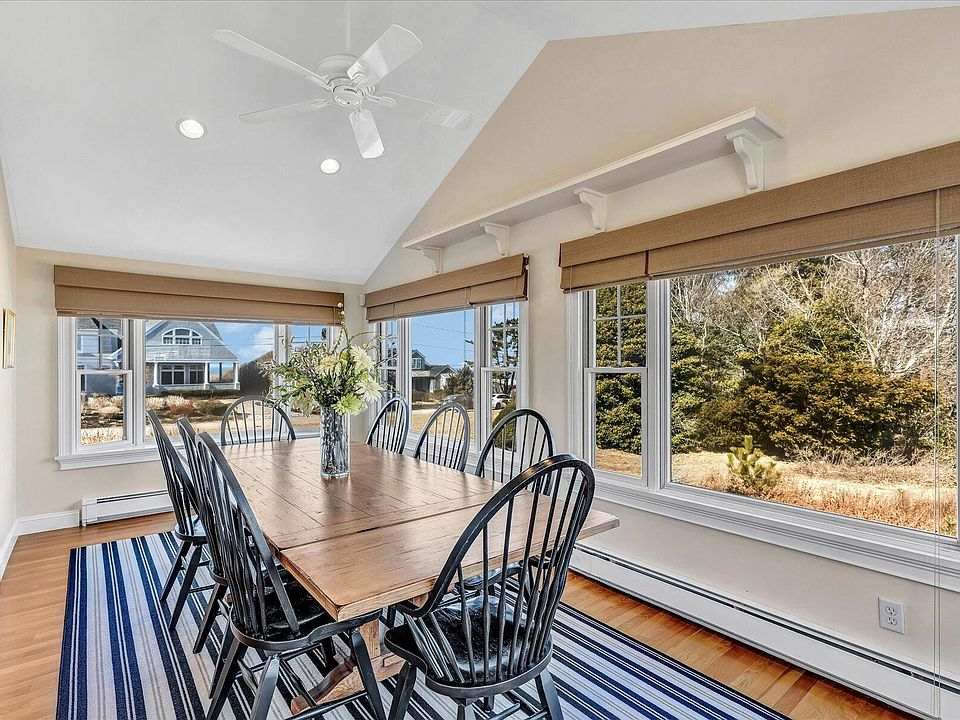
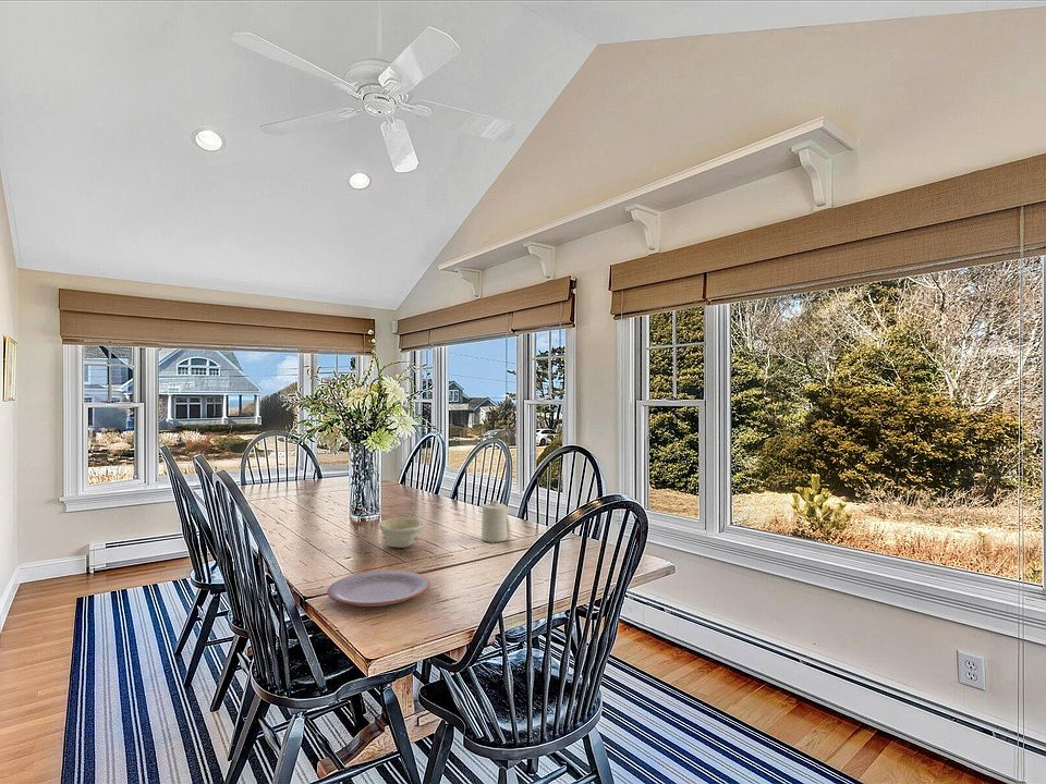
+ plate (379, 589)
+ bowl (401, 532)
+ candle (494, 518)
